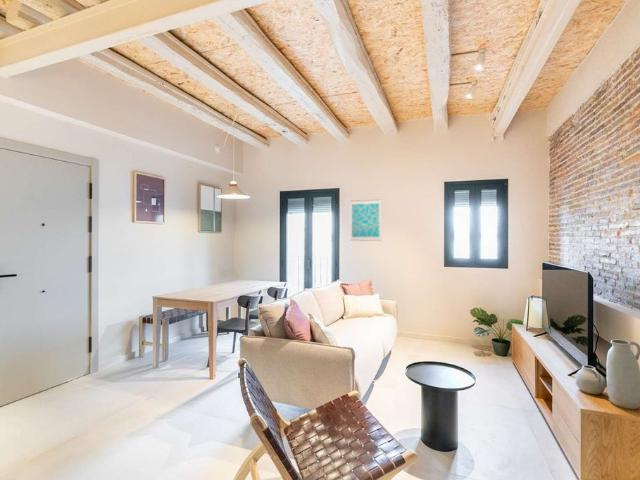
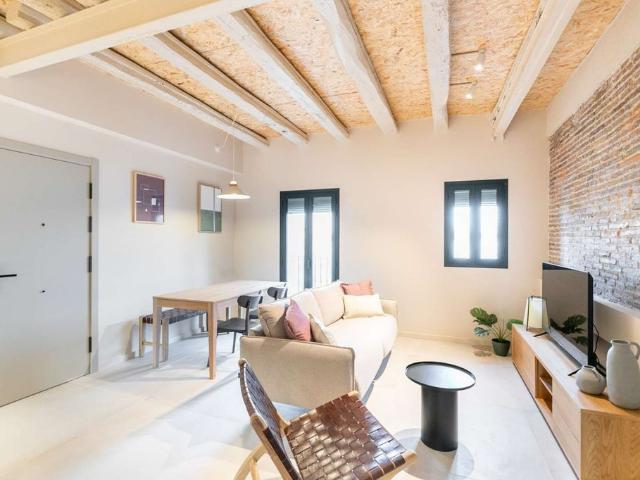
- wall art (365, 220)
